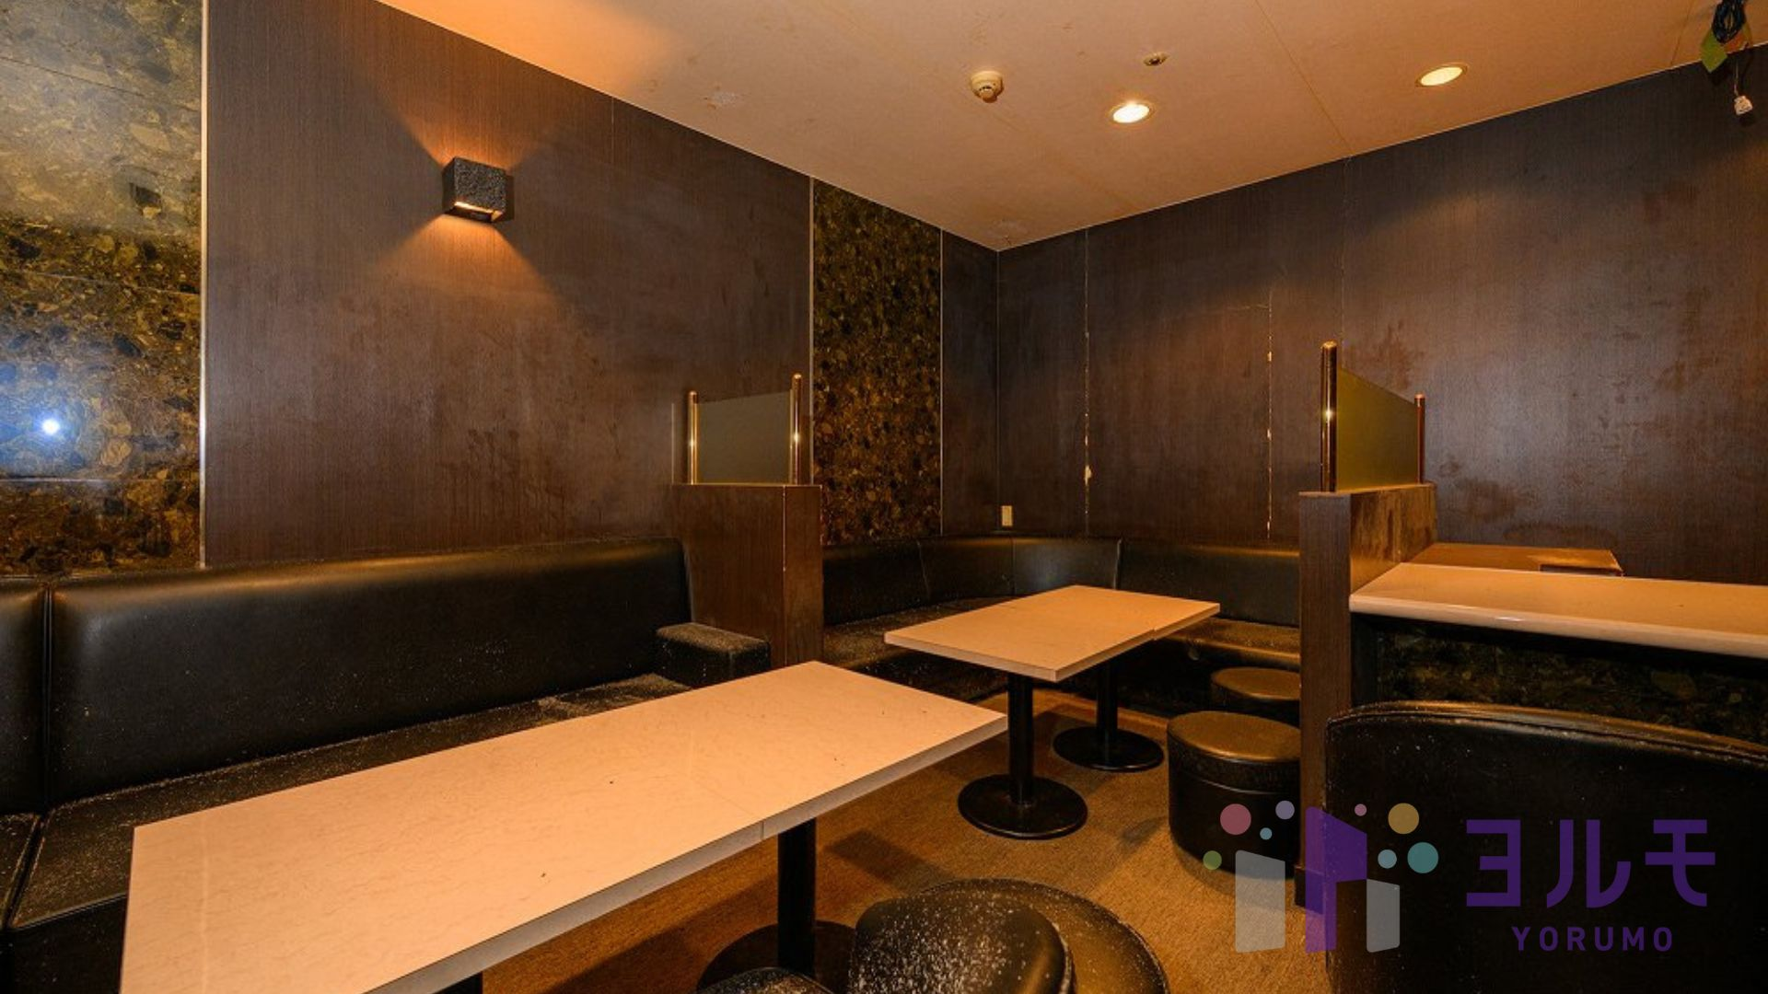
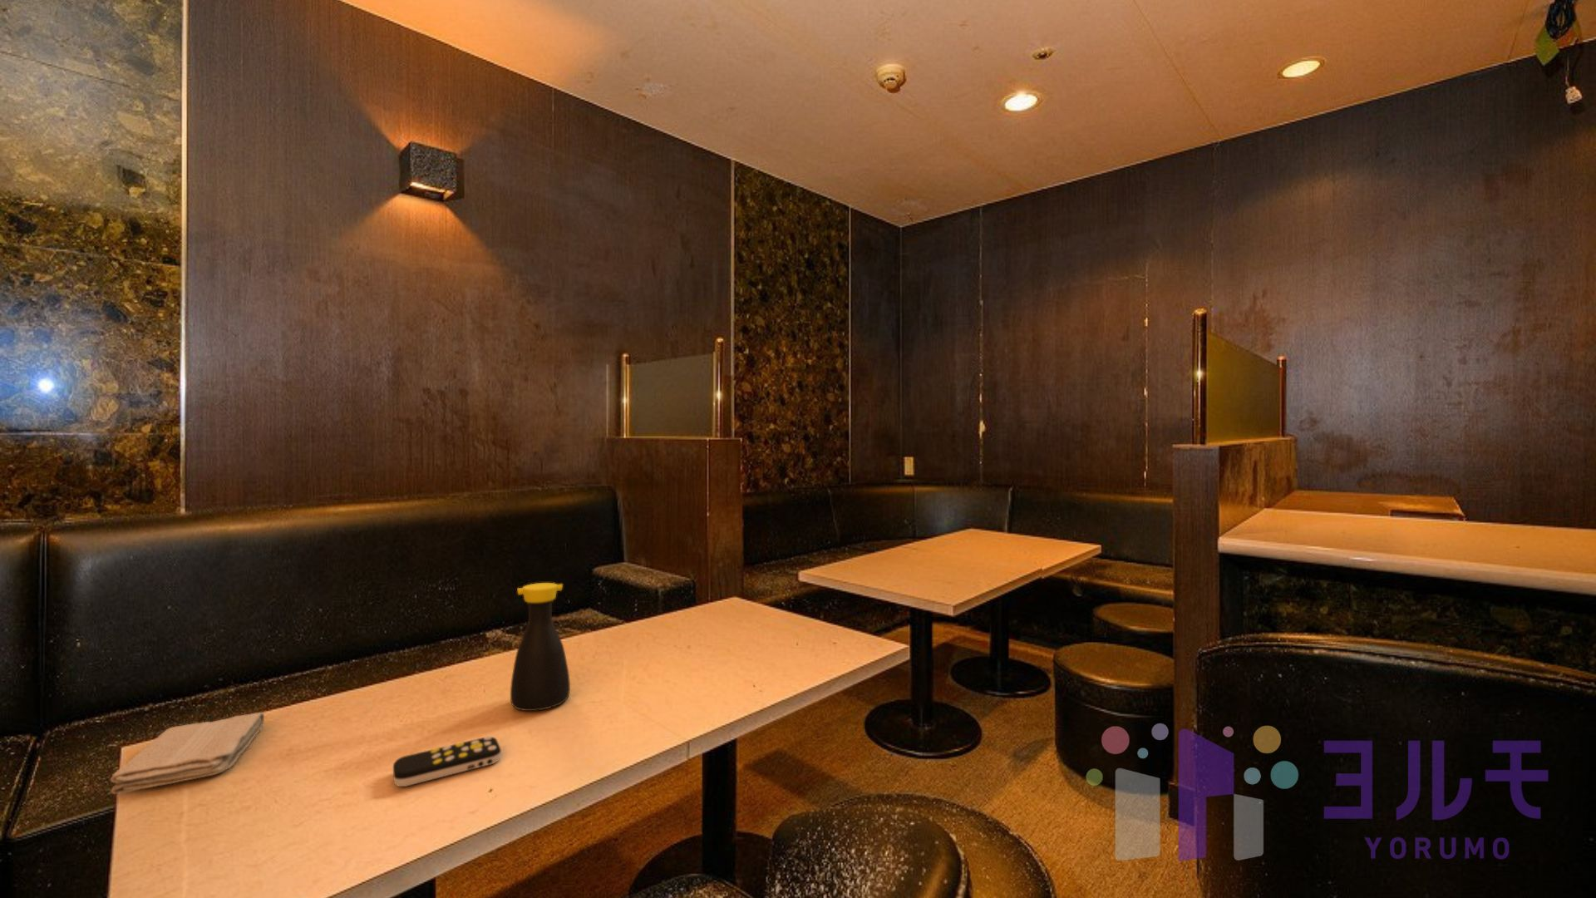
+ remote control (448, 759)
+ bottle (540, 643)
+ washcloth (194, 747)
